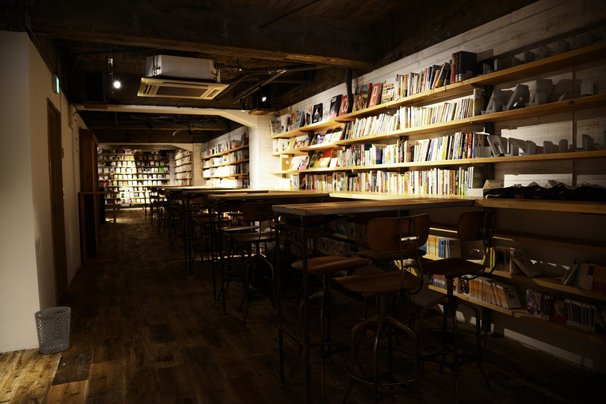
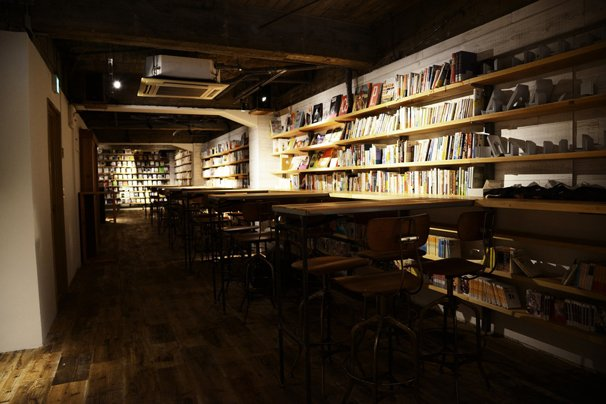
- wastebasket (53, 330)
